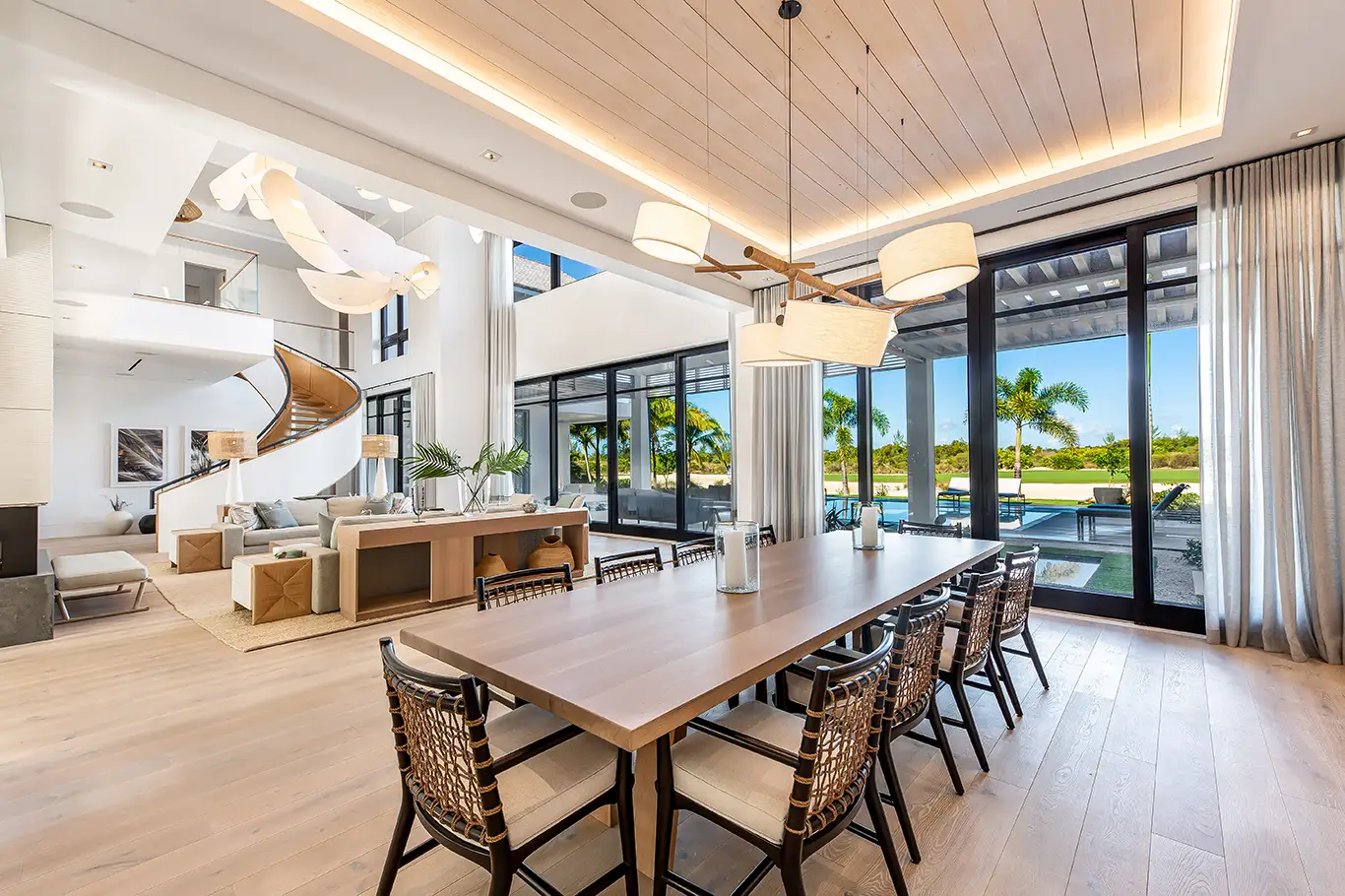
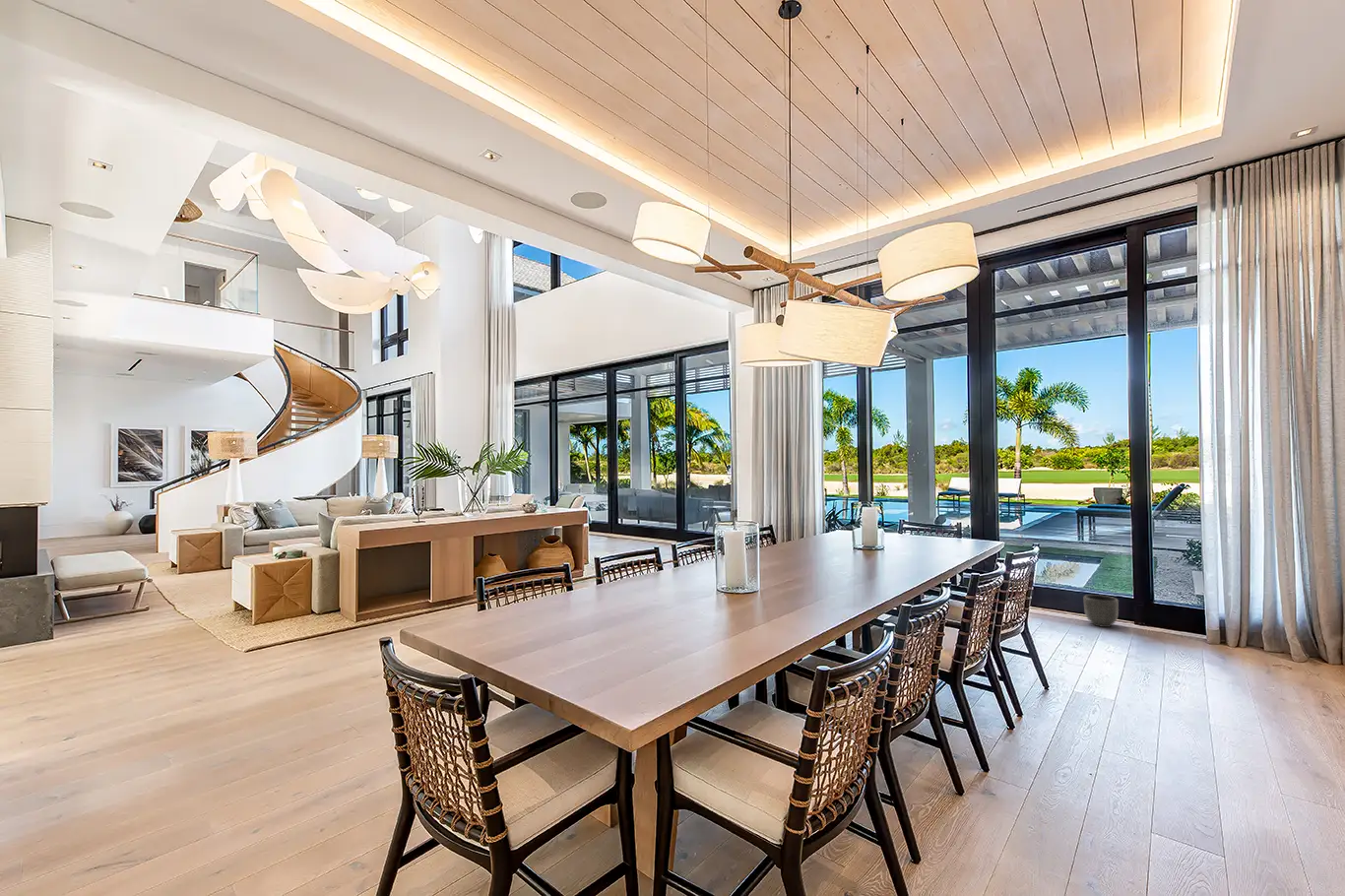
+ planter (1101, 611)
